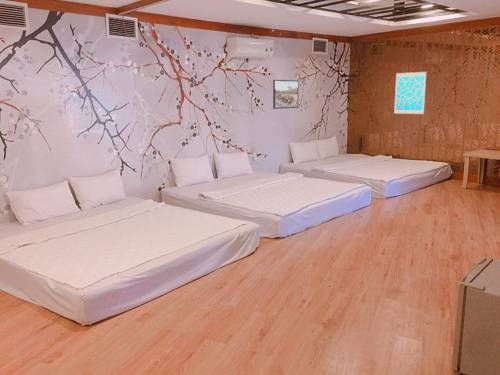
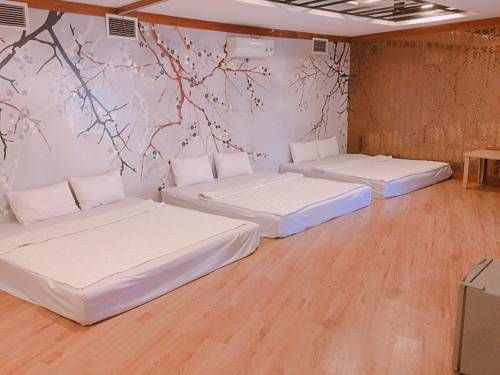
- wall art (409, 93)
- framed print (286, 94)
